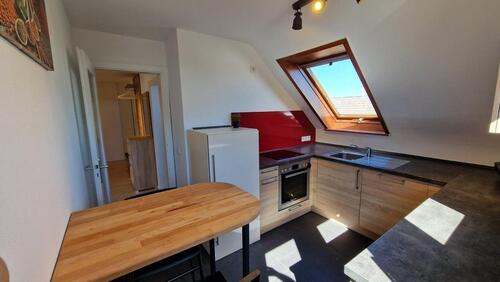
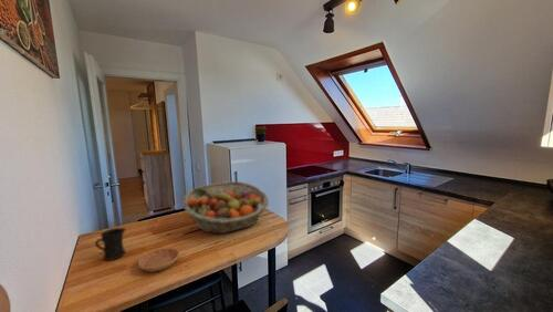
+ saucer (159, 260)
+ mug (112, 243)
+ fruit basket (227, 205)
